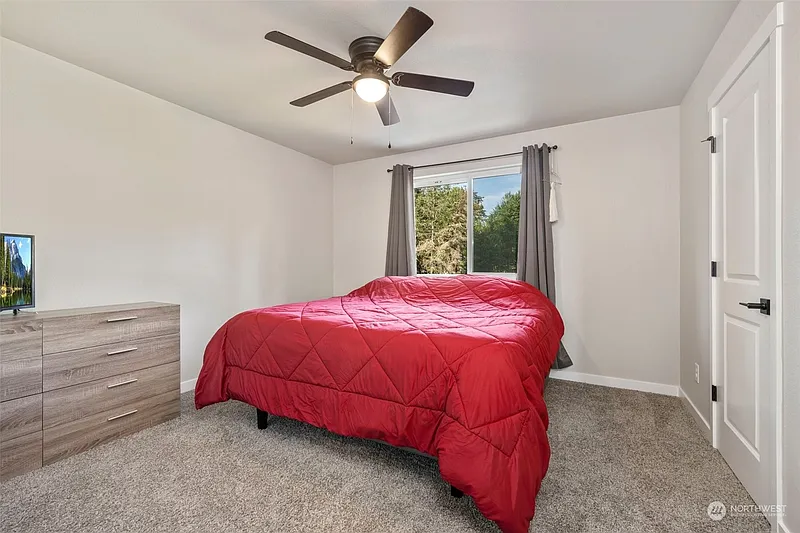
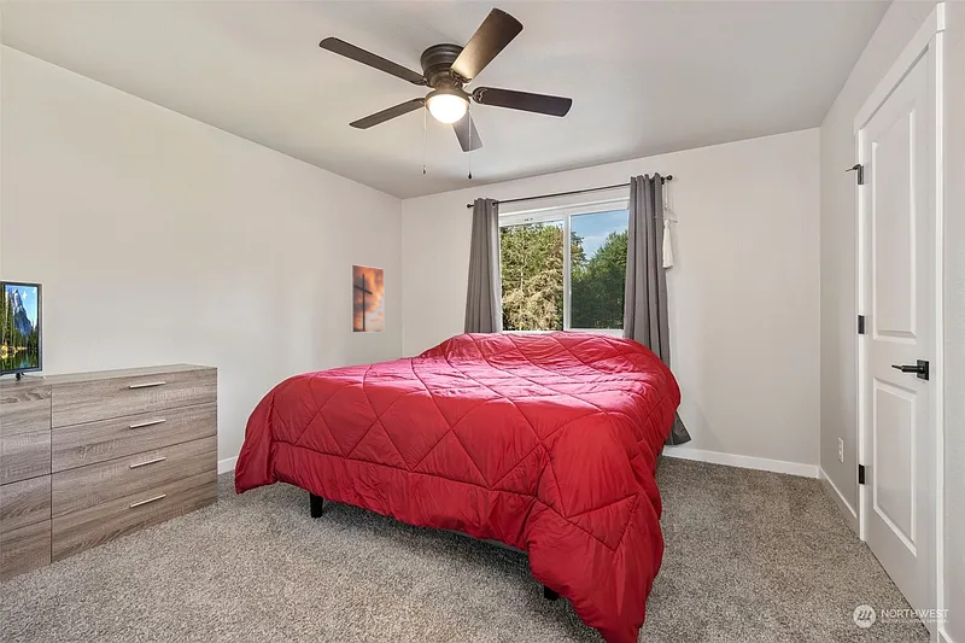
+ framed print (367, 299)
